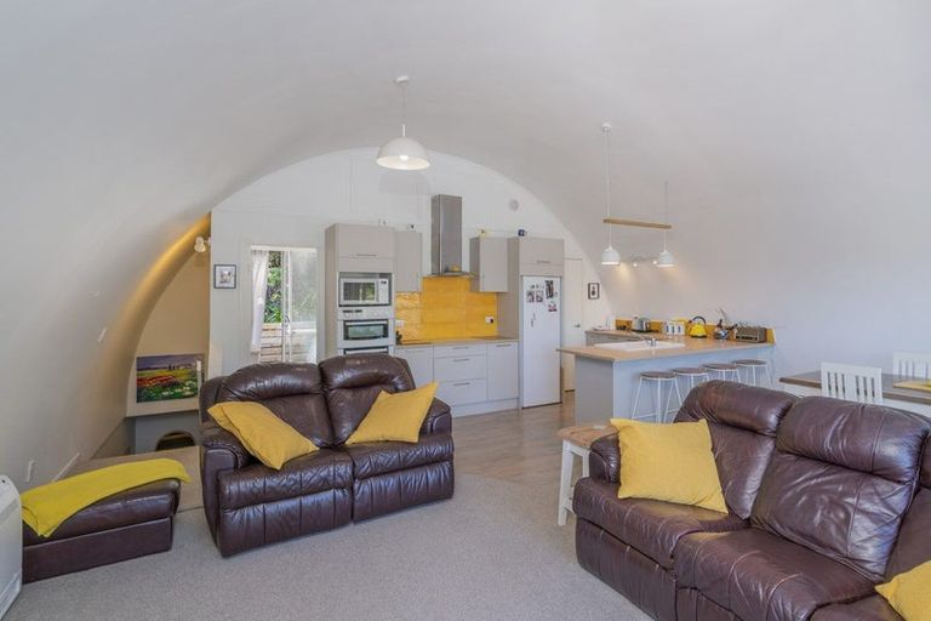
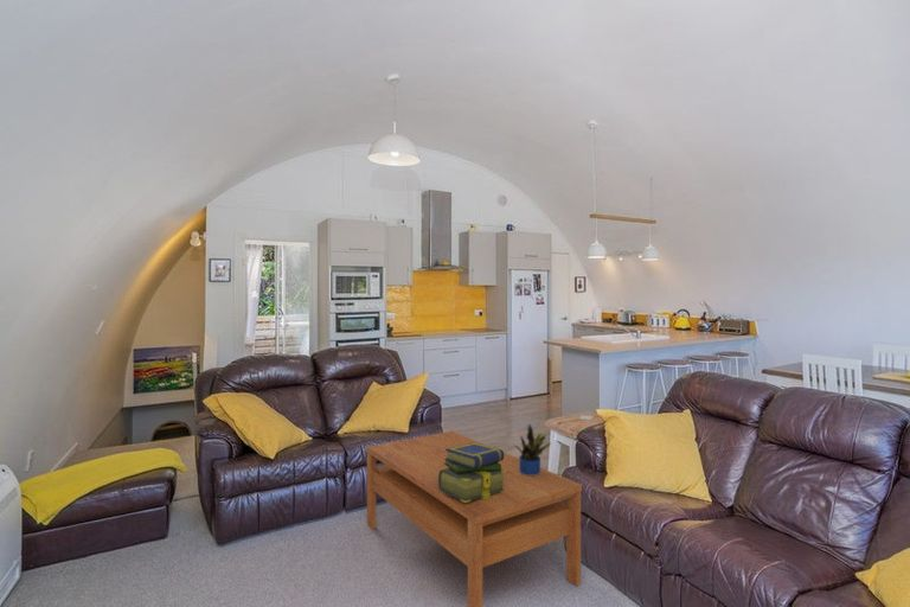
+ coffee table (461, 506)
+ potted plant (533, 446)
+ stack of books (472, 468)
